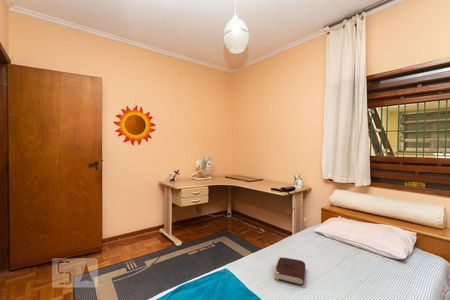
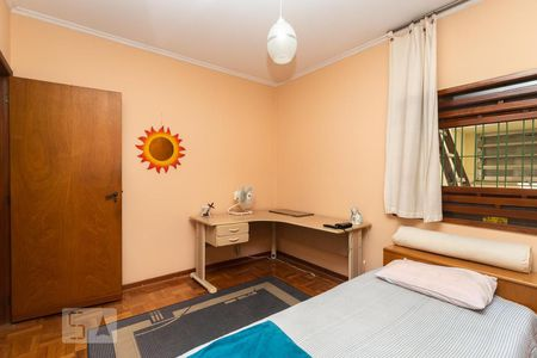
- book (290, 269)
